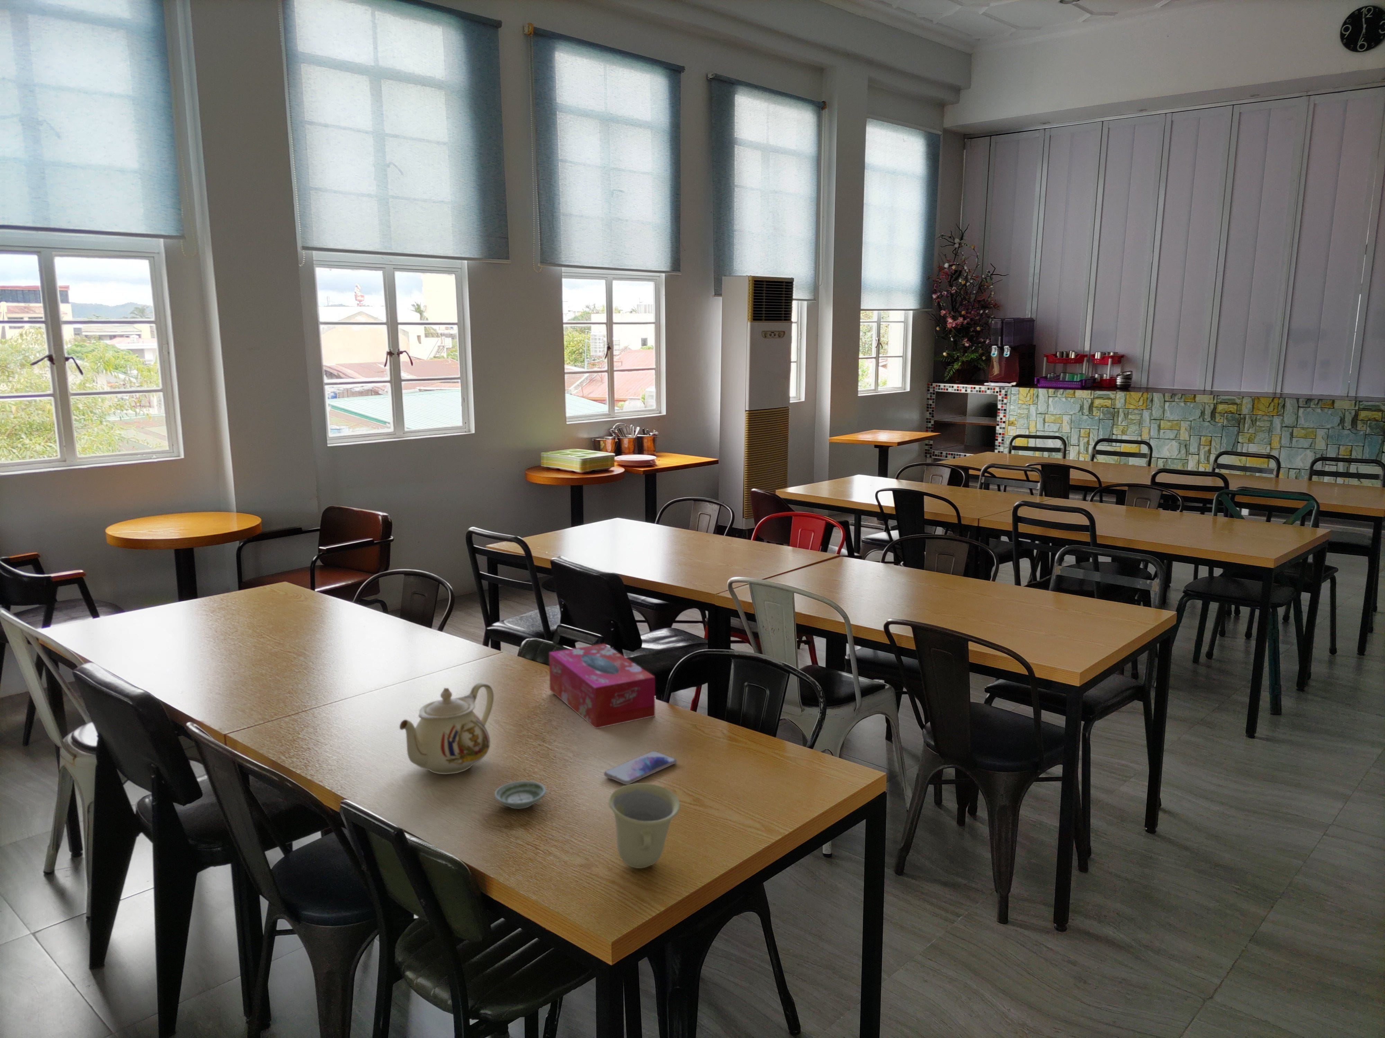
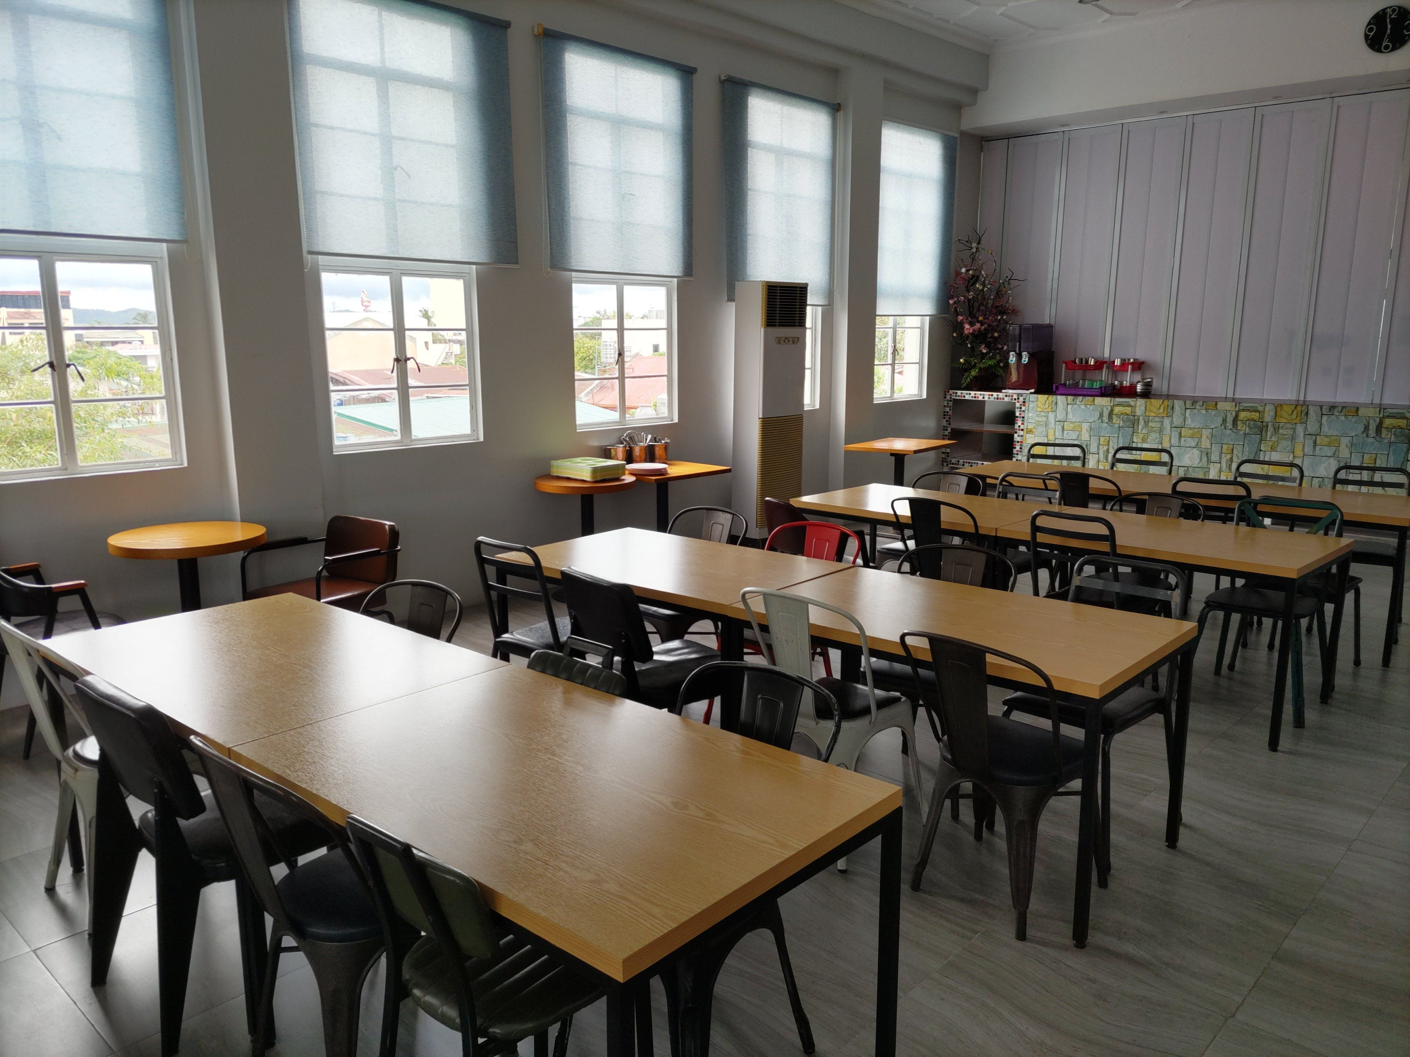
- teapot (448, 726)
- saucer (520, 797)
- tissue box (600, 684)
- cup (645, 831)
- smartphone (640, 768)
